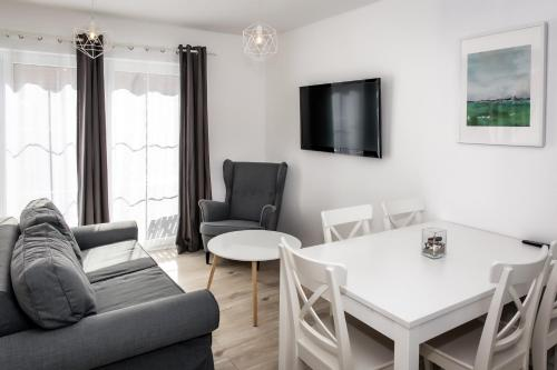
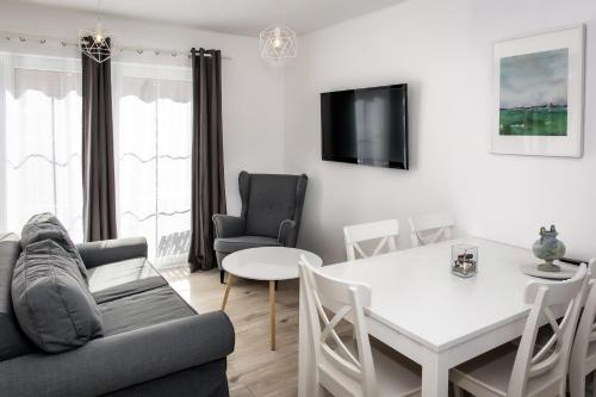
+ decorative vase (550, 248)
